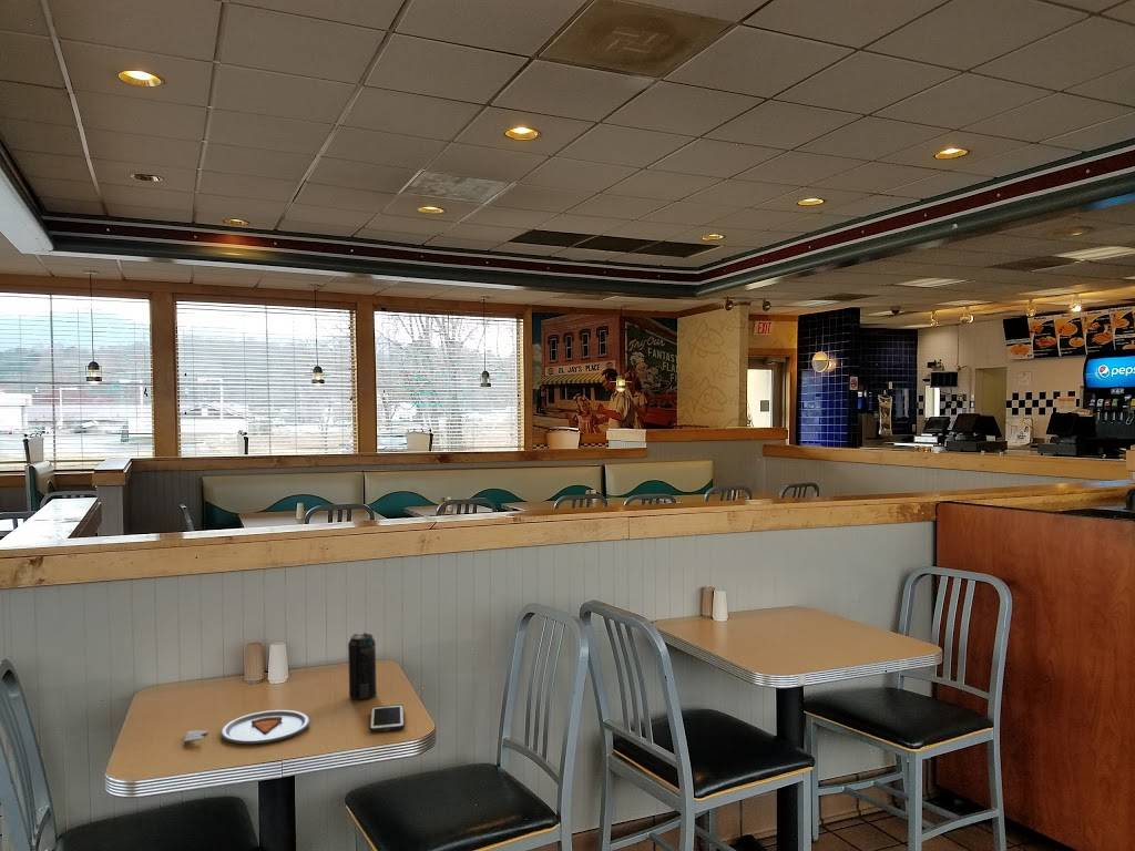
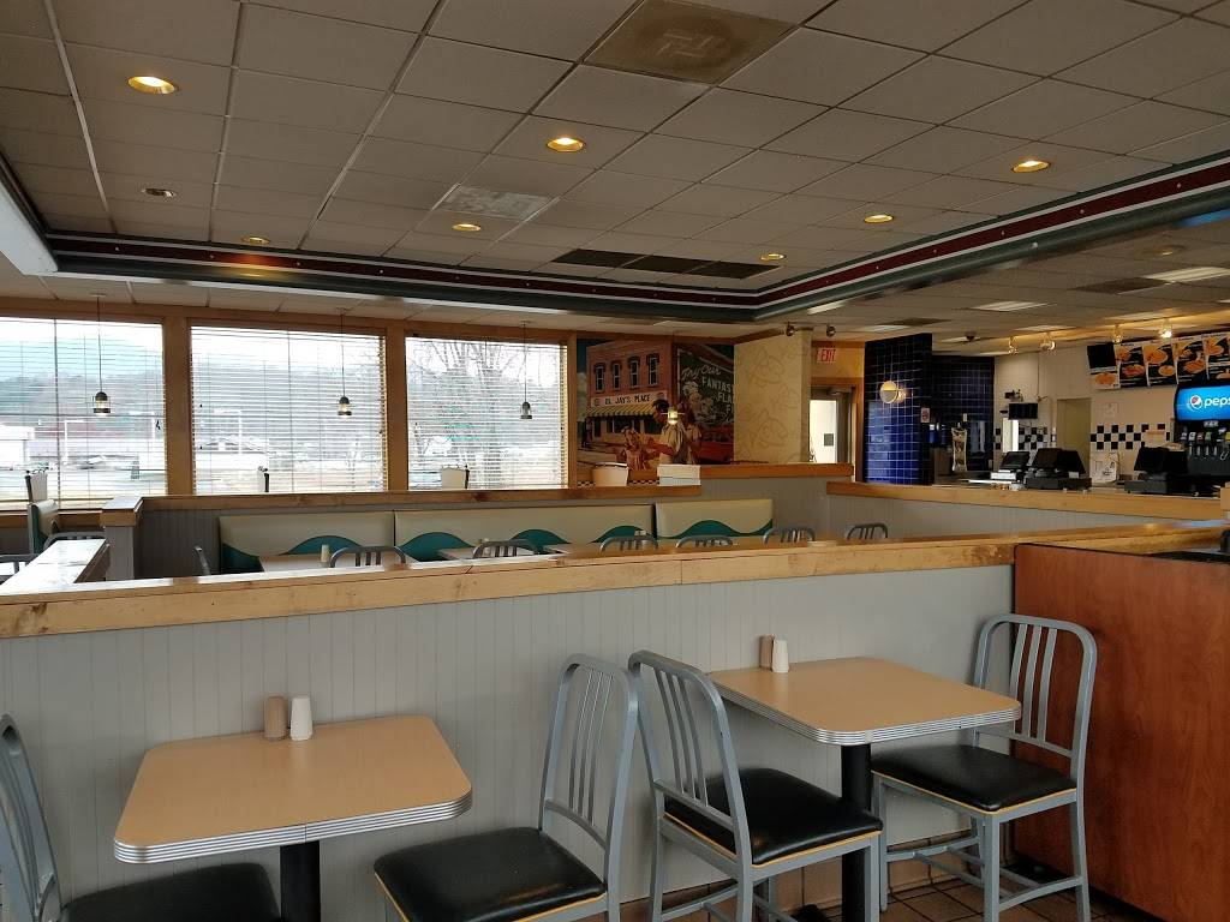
- dinner plate (248, 727)
- beverage can (361, 665)
- cell phone (387, 717)
